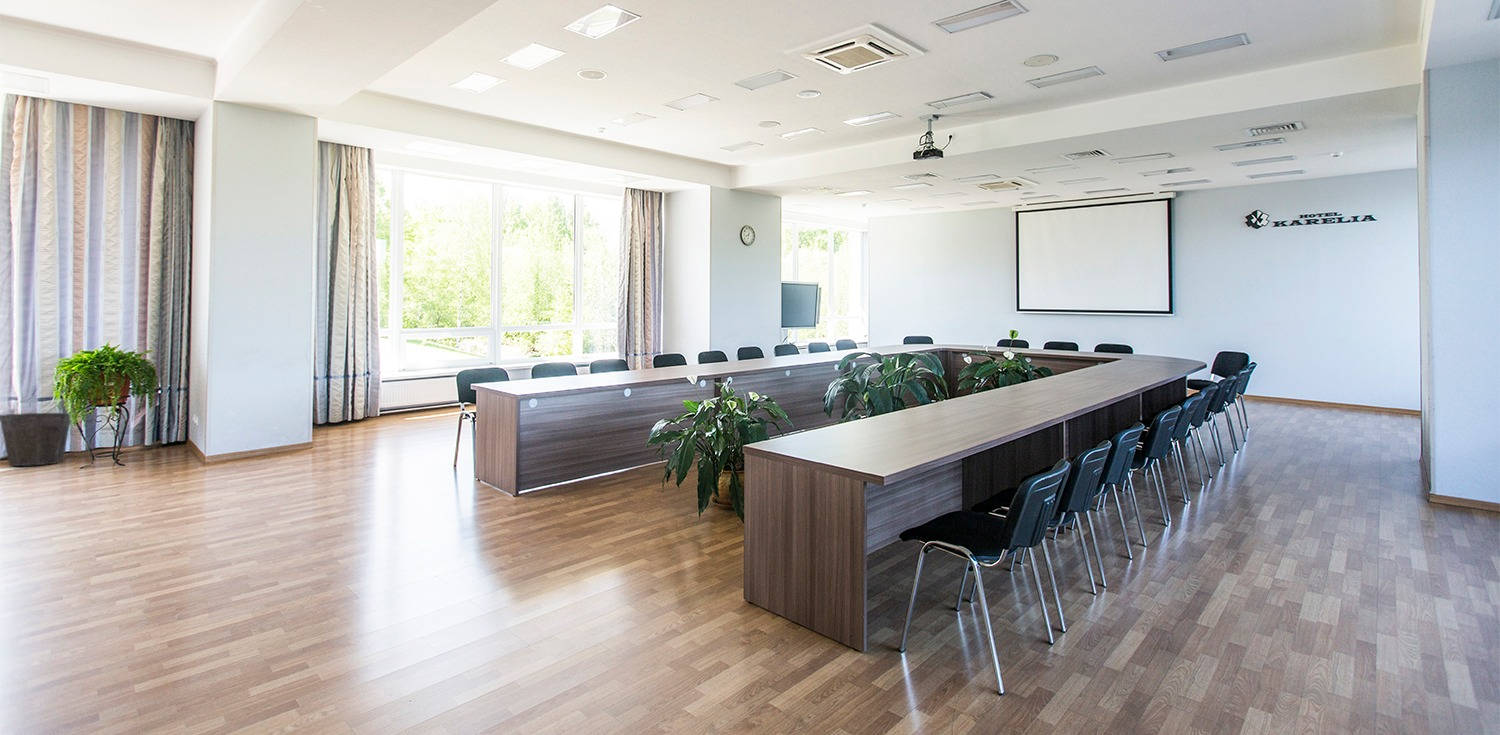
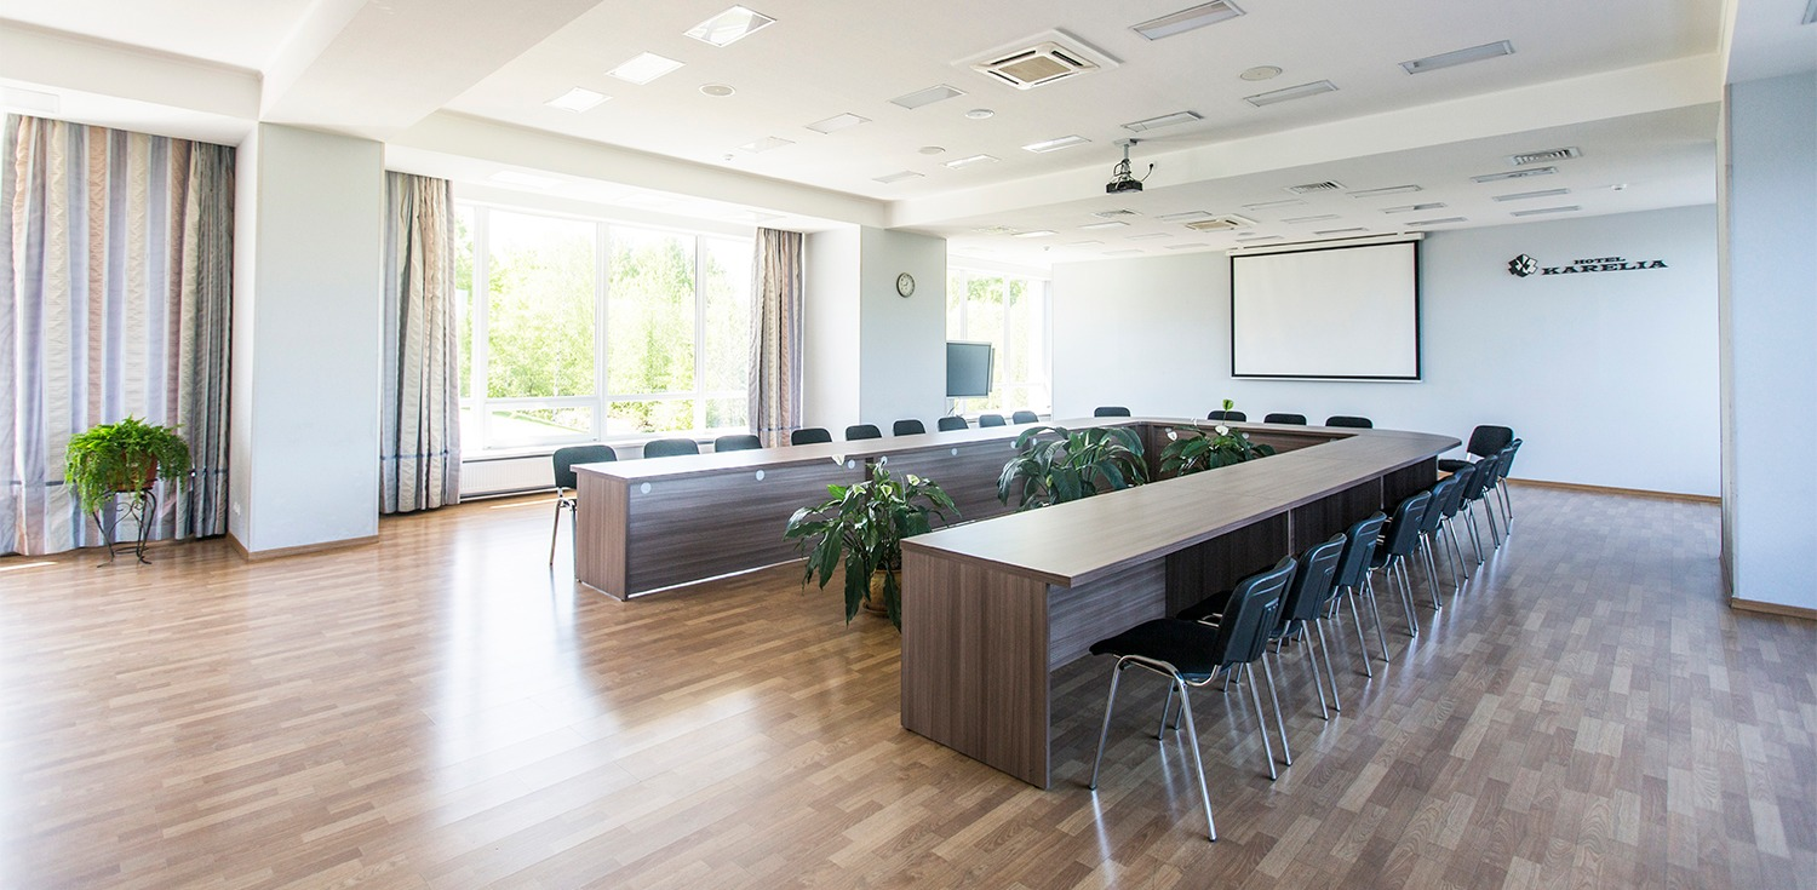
- waste bin (36, 438)
